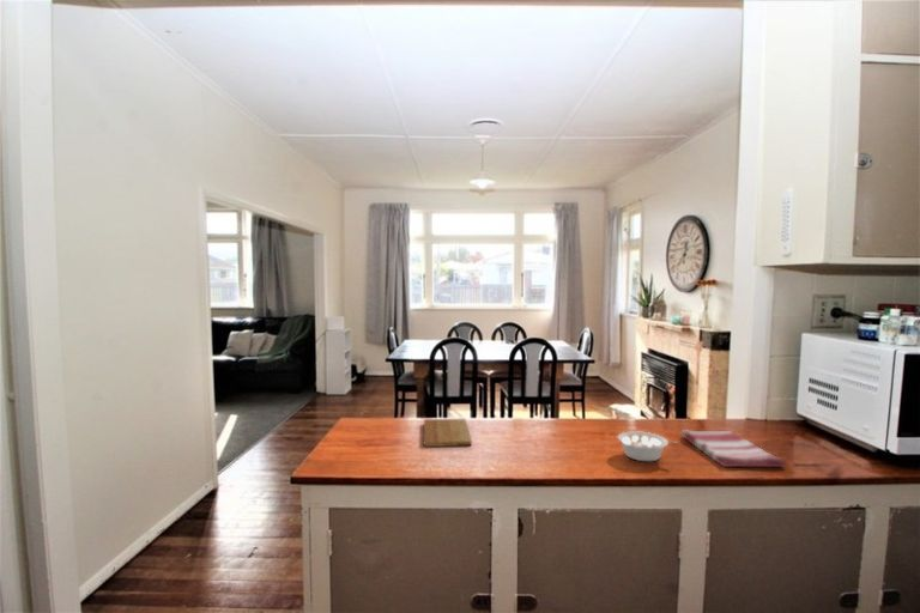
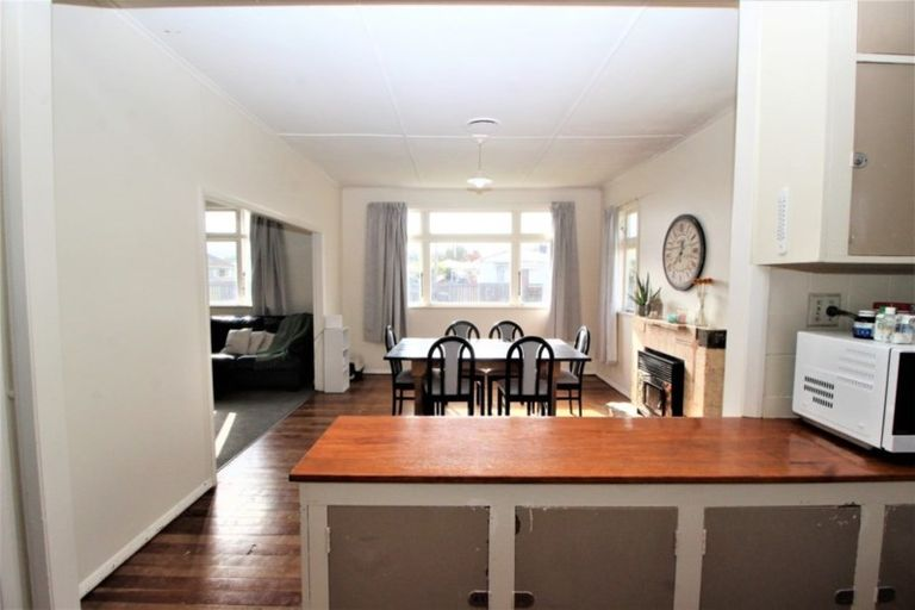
- legume (643, 445)
- cutting board (446, 431)
- dish towel (727, 445)
